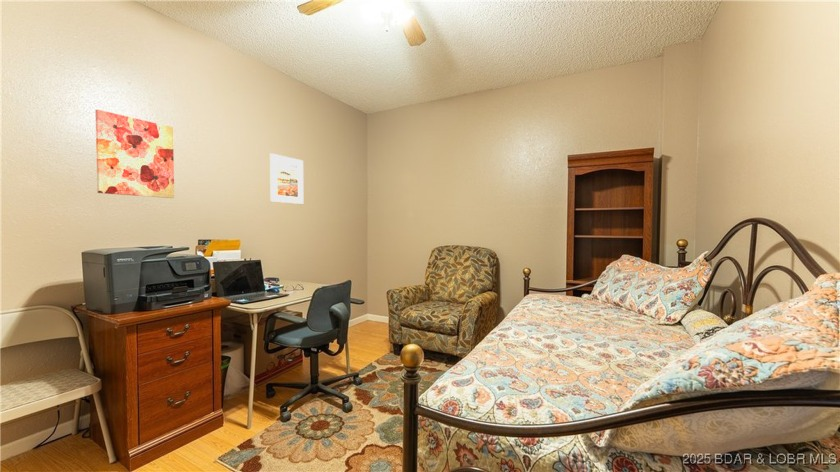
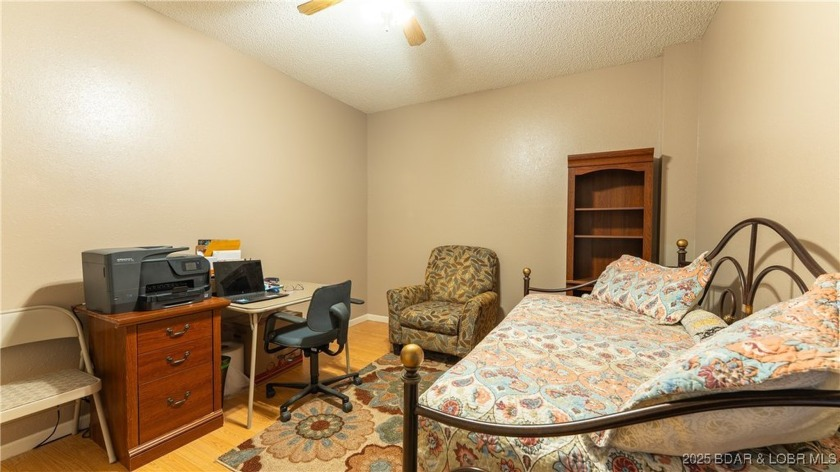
- wall art (138, 157)
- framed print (287, 180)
